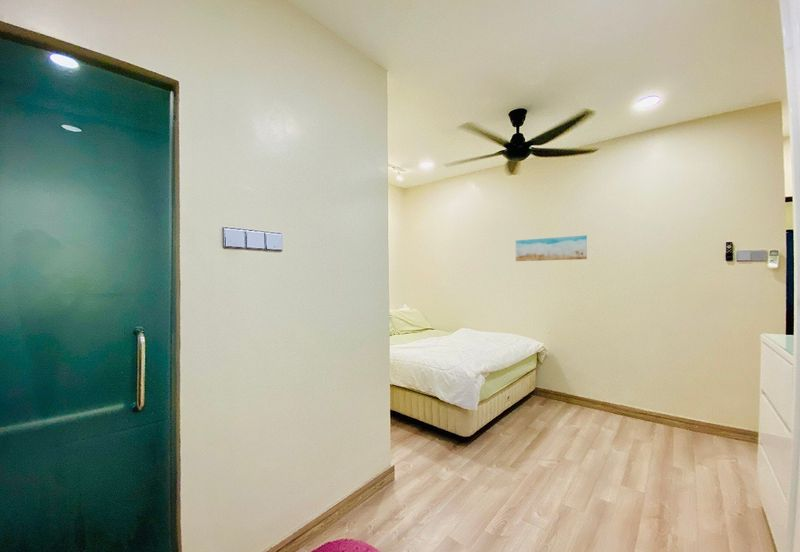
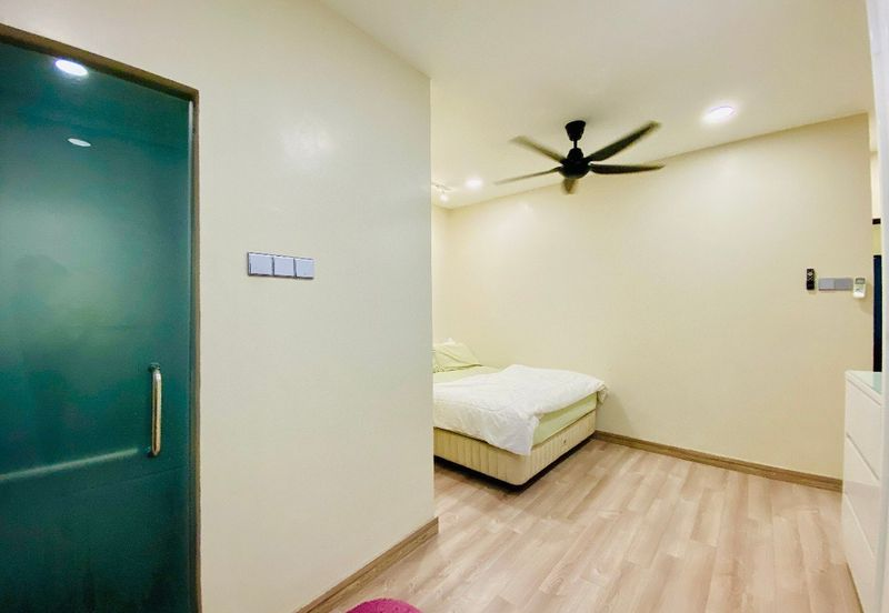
- wall art (549, 249)
